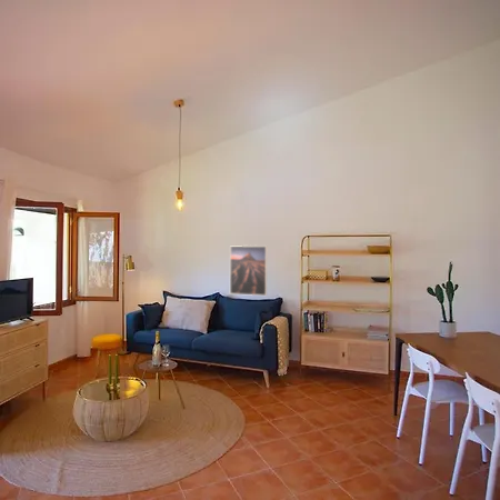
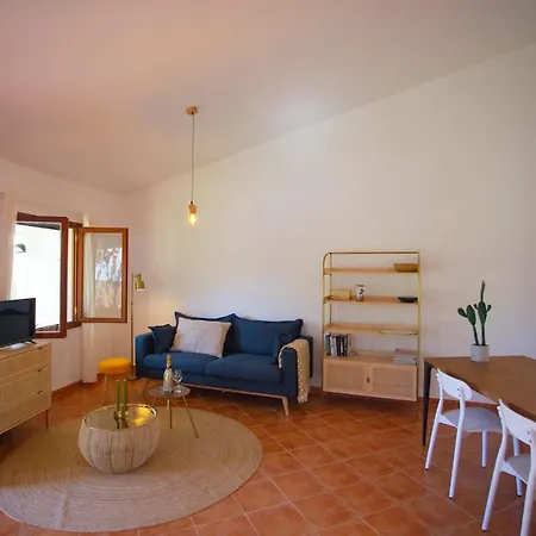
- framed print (248, 270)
